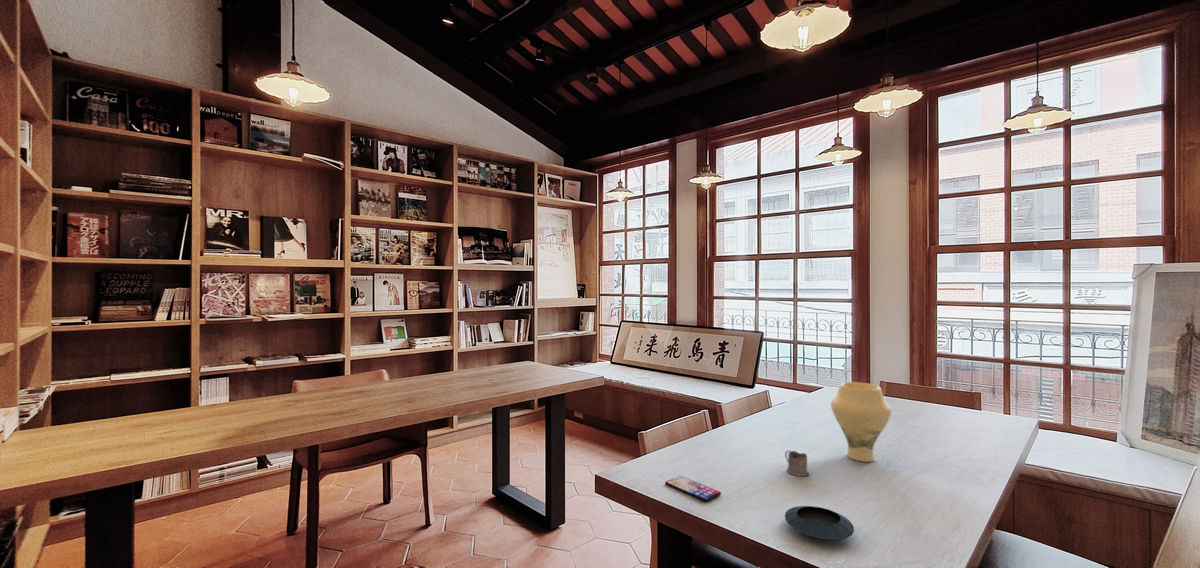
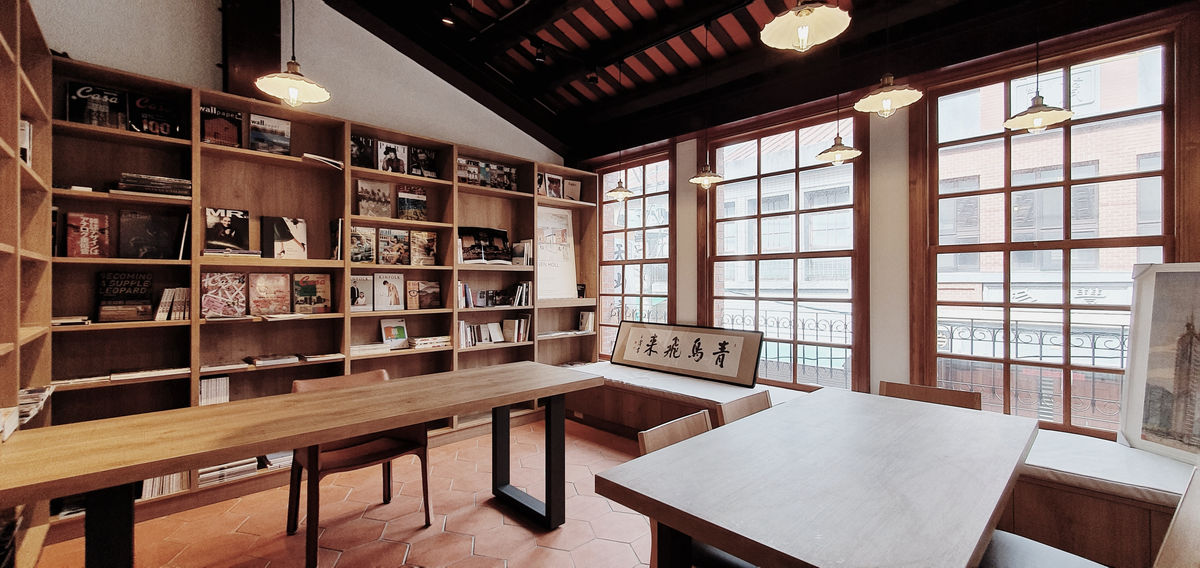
- saucer (818, 519)
- vase (860, 421)
- tea glass holder (795, 457)
- smartphone (692, 487)
